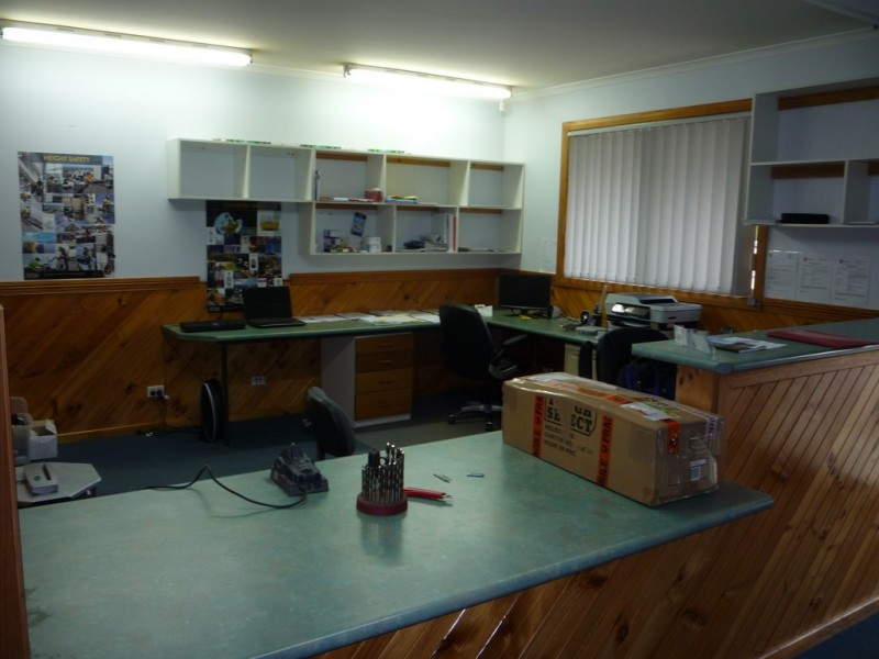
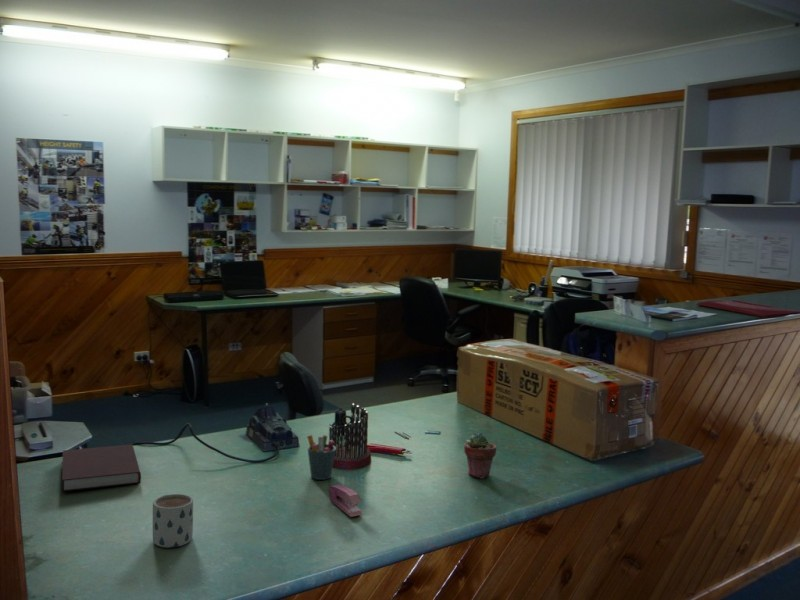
+ potted succulent (479, 453)
+ stapler (344, 497)
+ notebook (100, 466)
+ mug (172, 517)
+ pen holder (321, 454)
